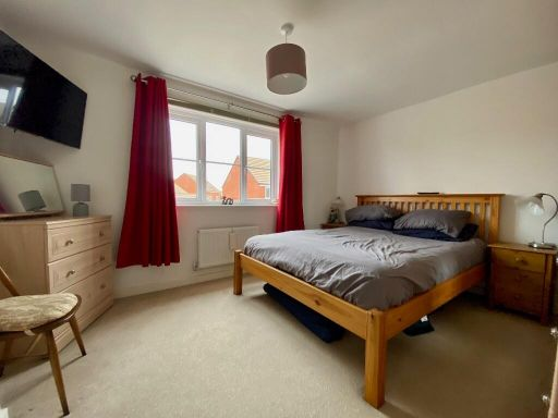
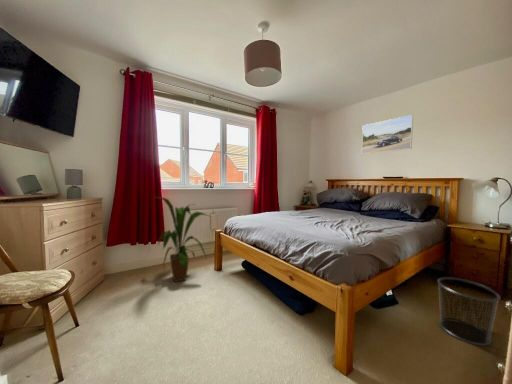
+ waste bin (465, 309)
+ house plant (185, 236)
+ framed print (385, 136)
